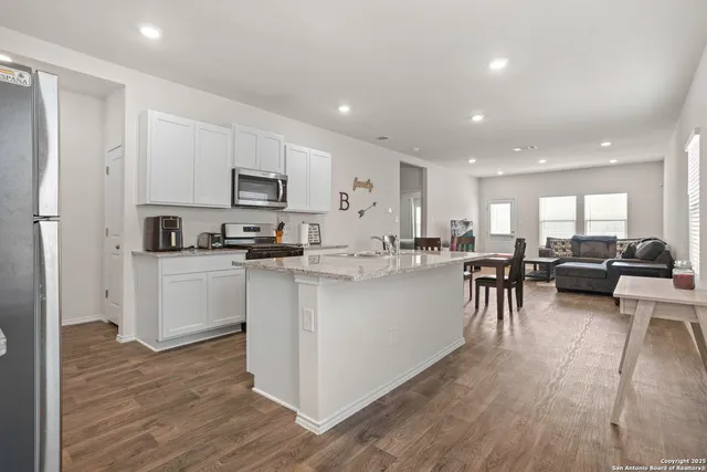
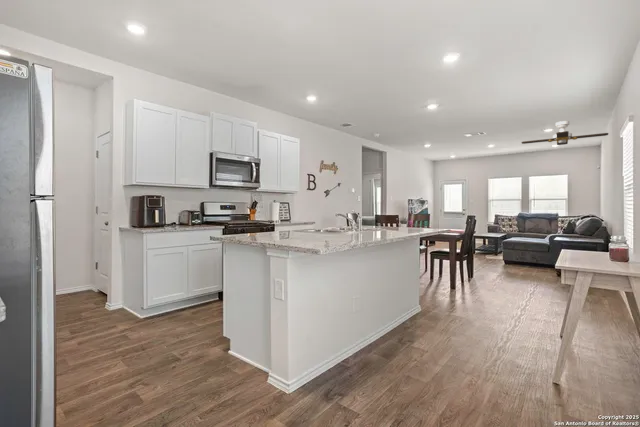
+ ceiling fan (562, 132)
